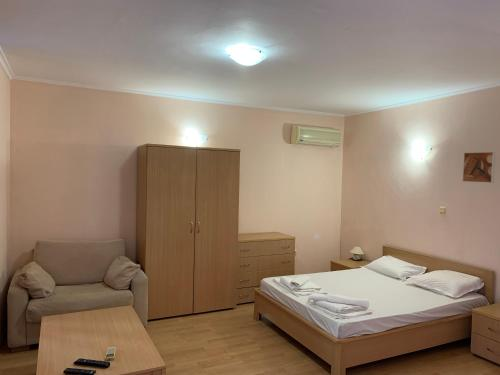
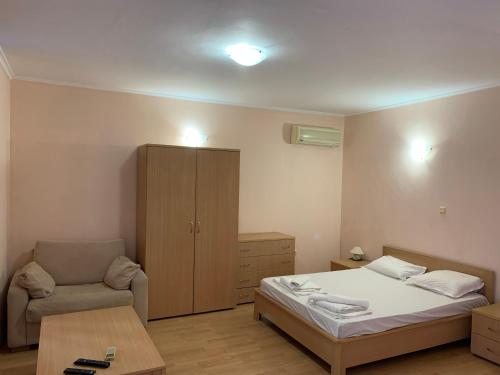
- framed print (478, 167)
